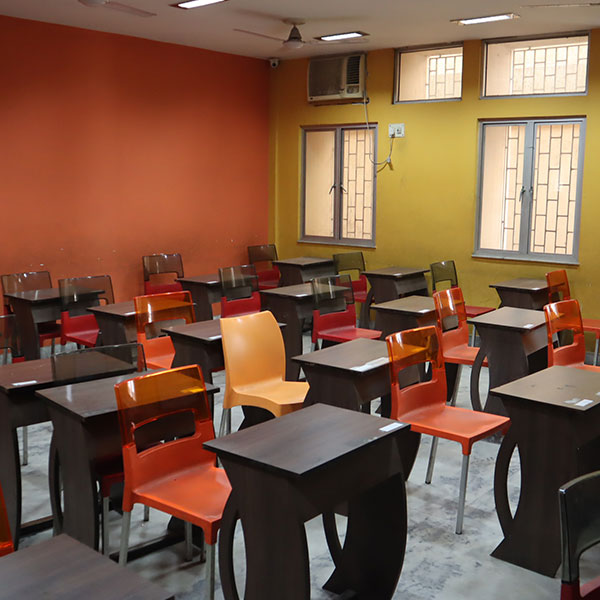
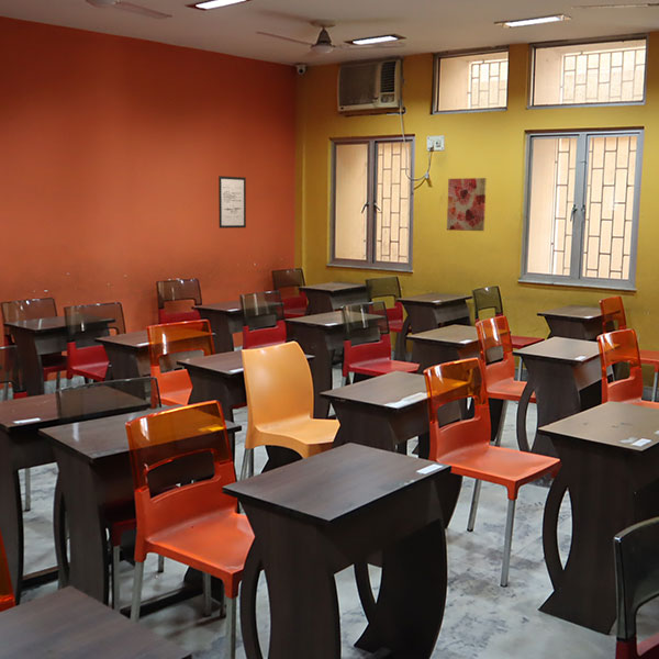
+ wall art (232, 202)
+ wall art (466, 204)
